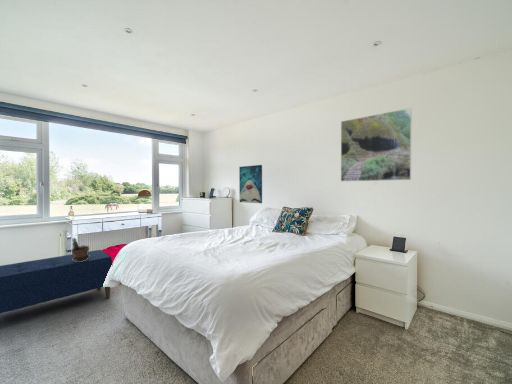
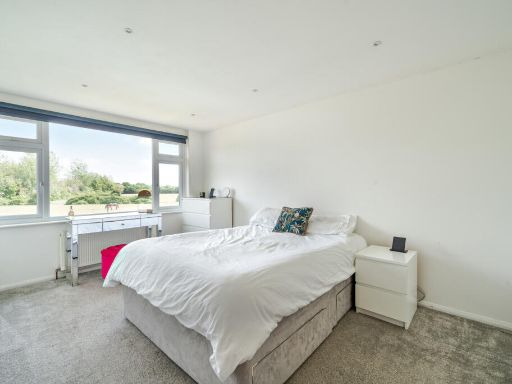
- potted plant (80, 248)
- wall art (250, 184)
- bench (53, 284)
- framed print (373, 148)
